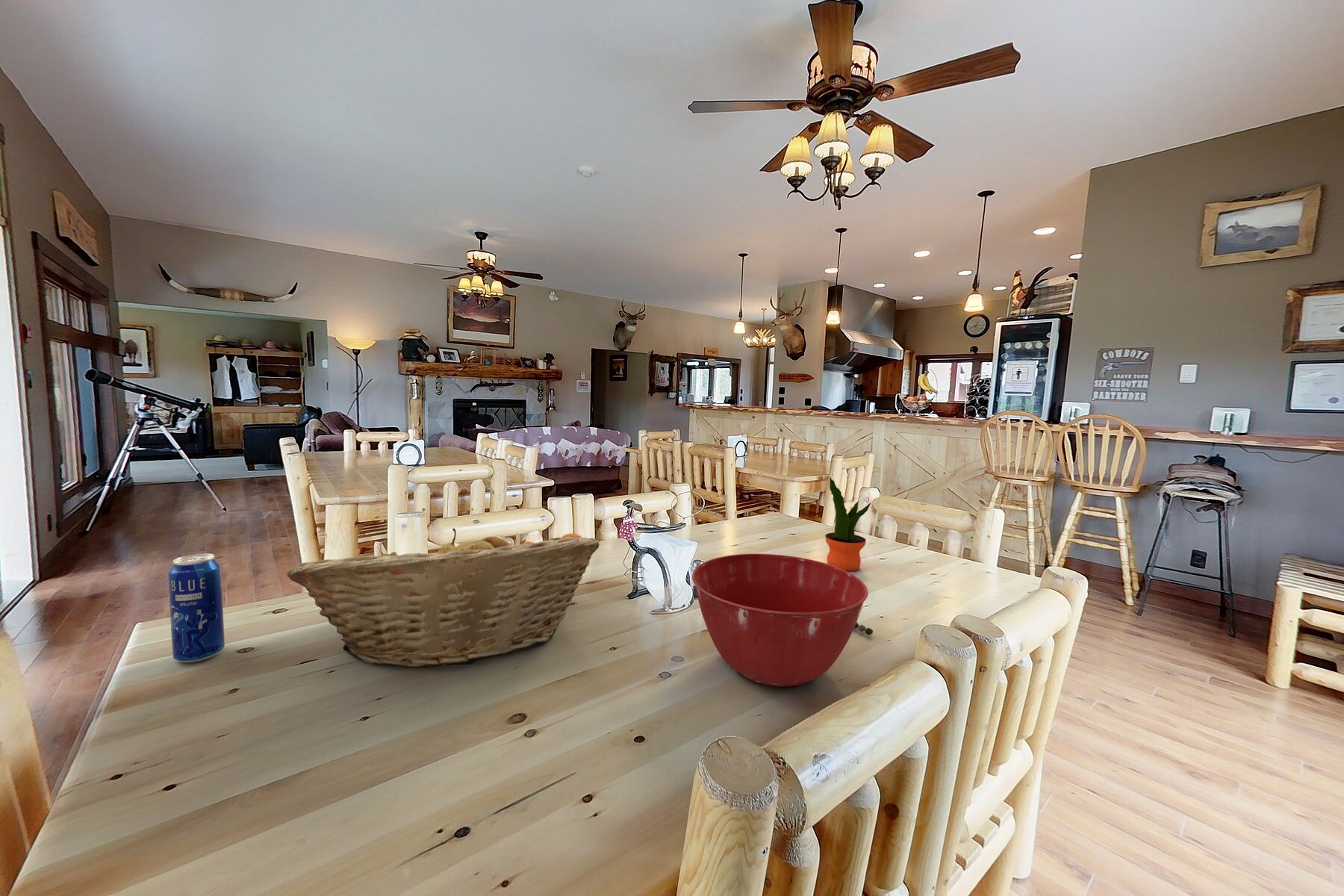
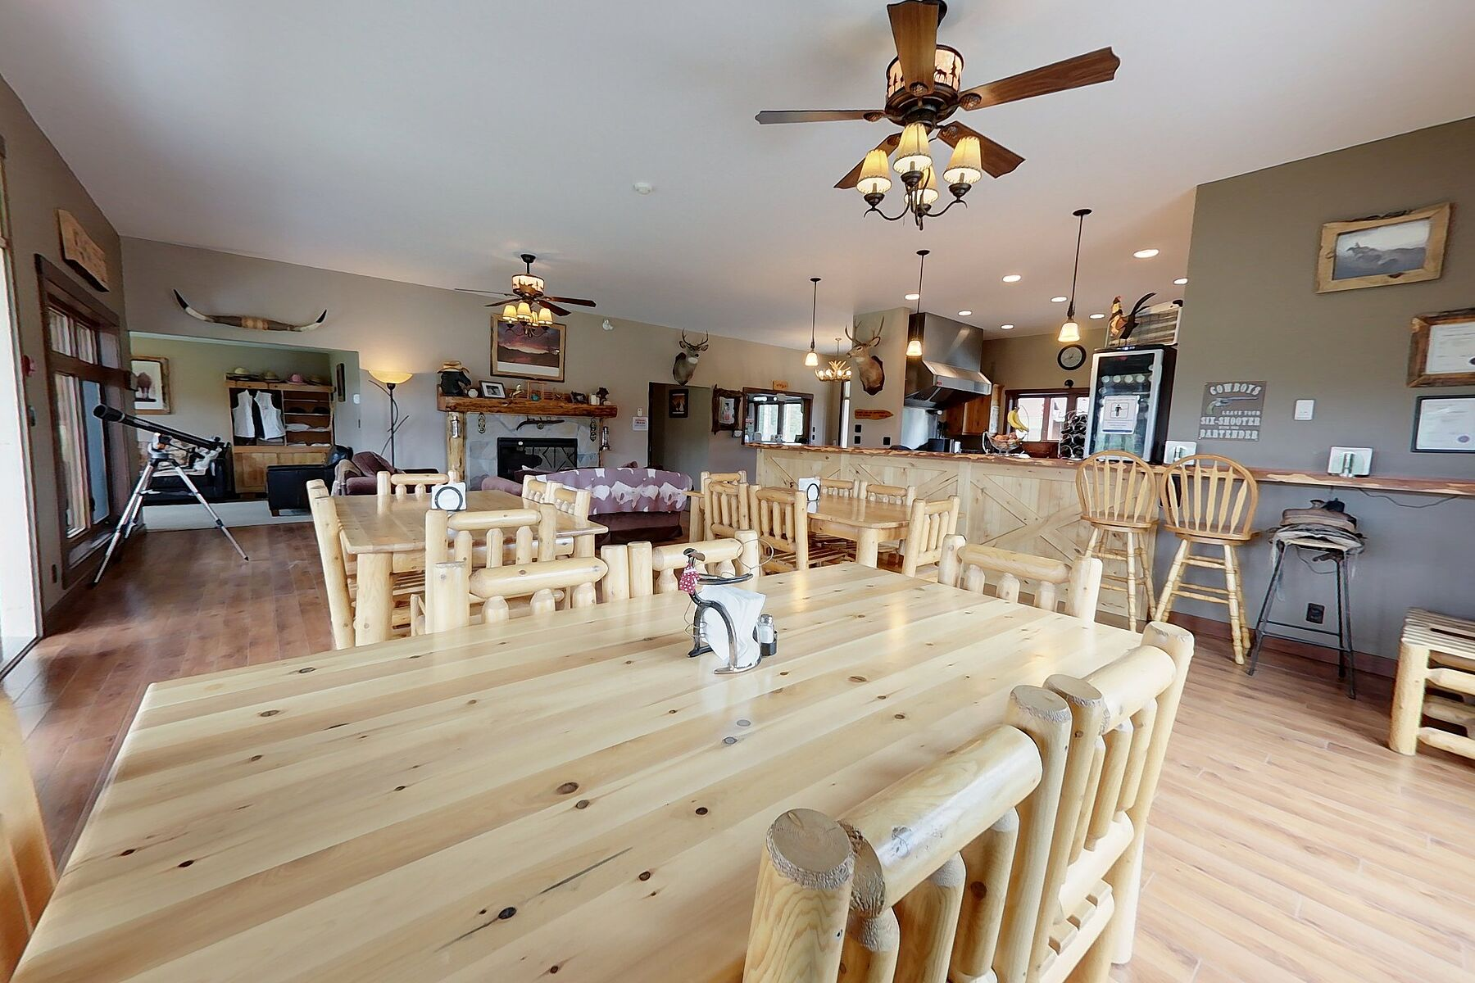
- mixing bowl (775, 622)
- fruit basket (459, 579)
- beverage can (196, 607)
- pepper shaker (855, 626)
- potted plant (844, 521)
